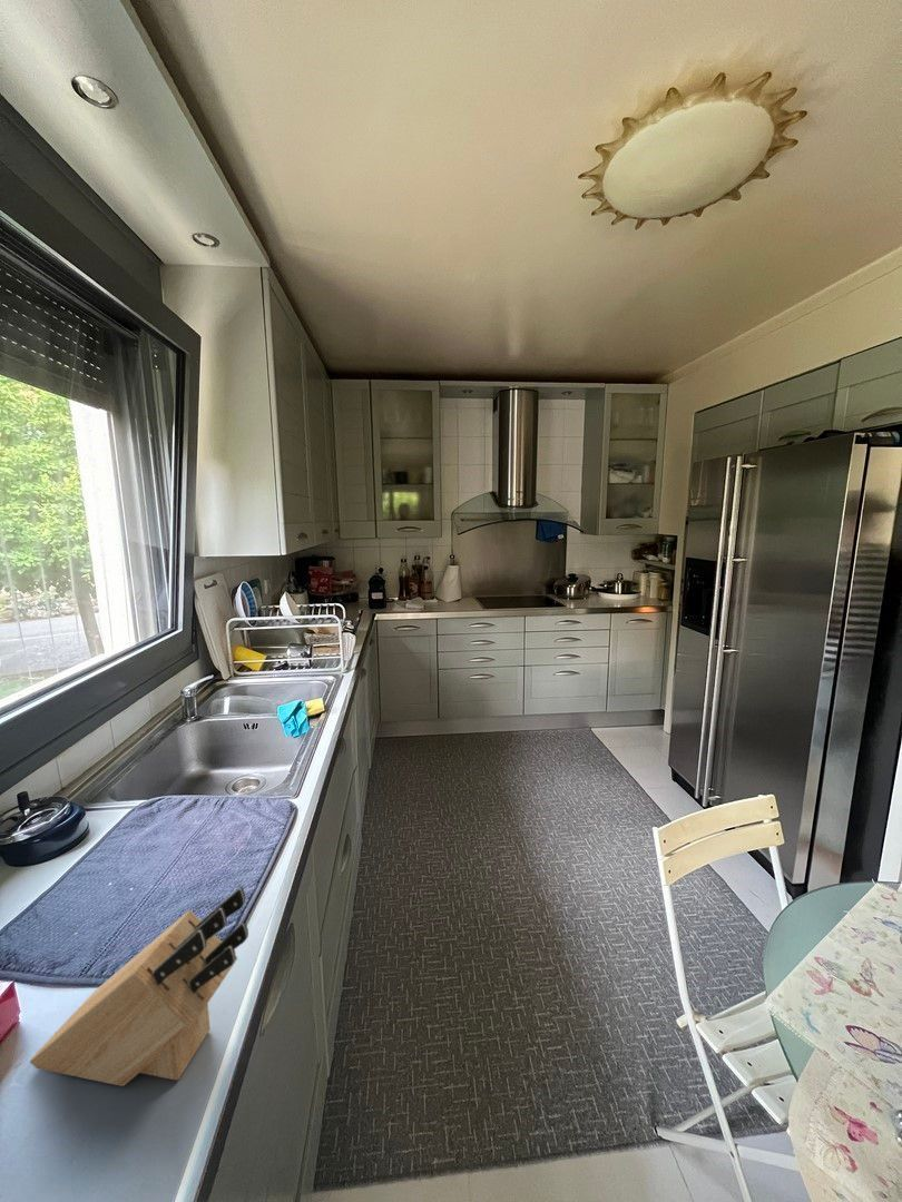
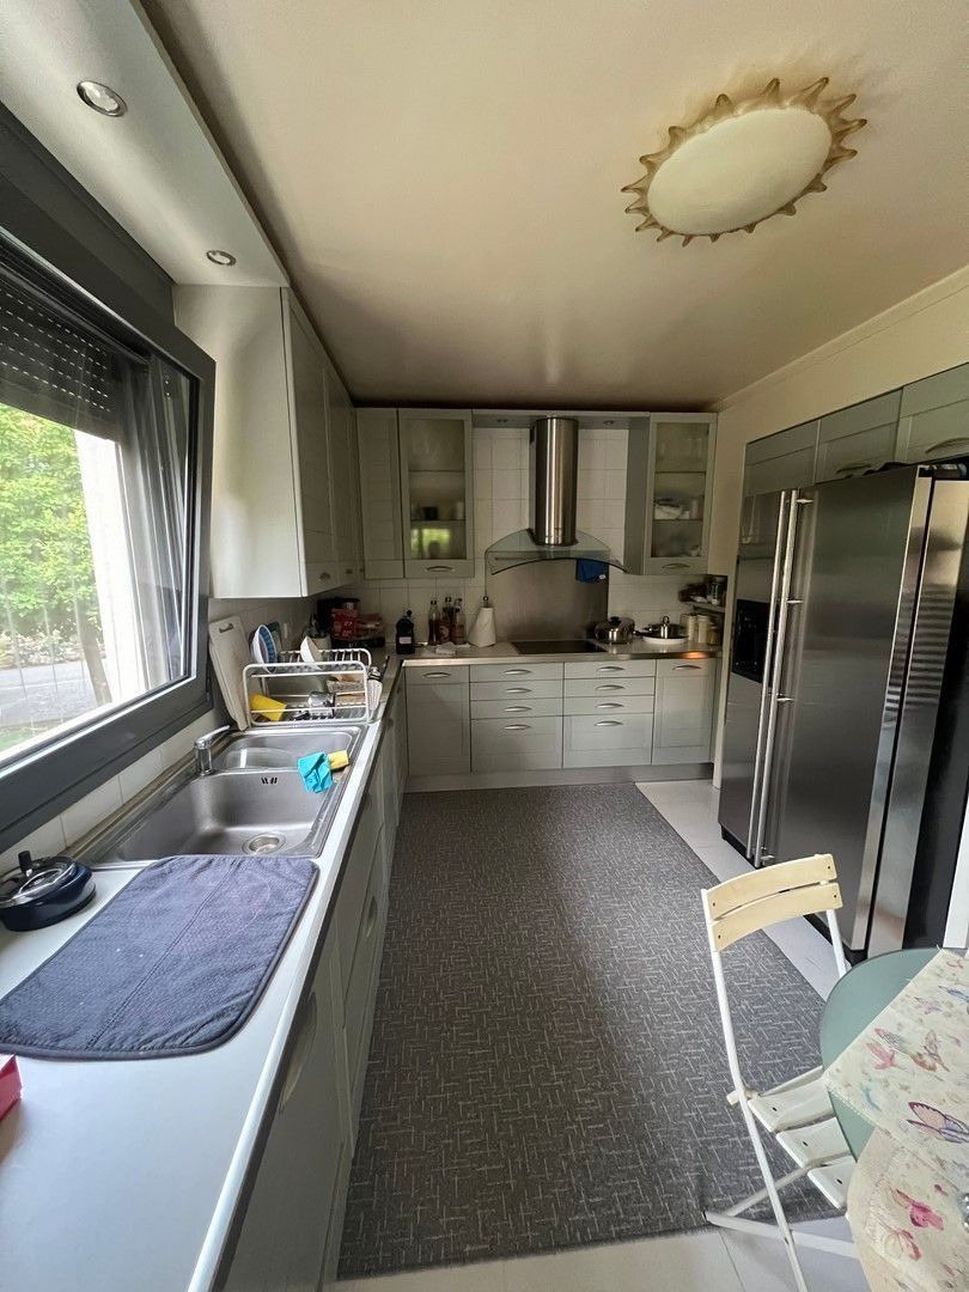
- knife block (146, 973)
